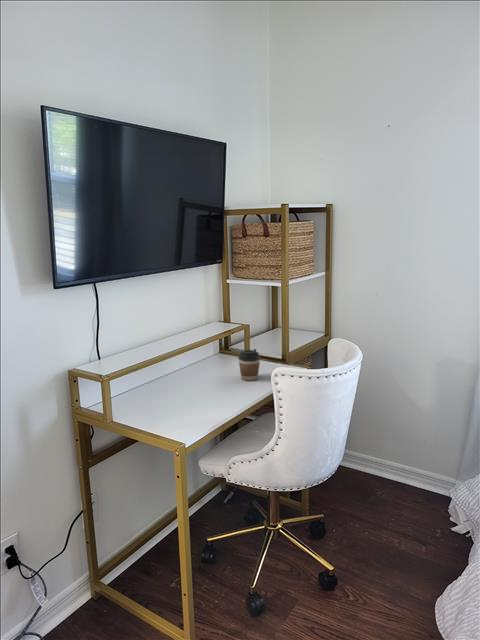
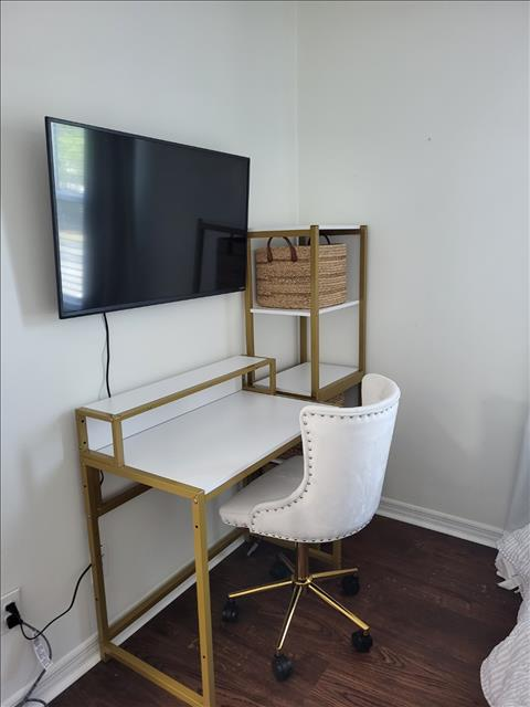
- coffee cup (249, 363)
